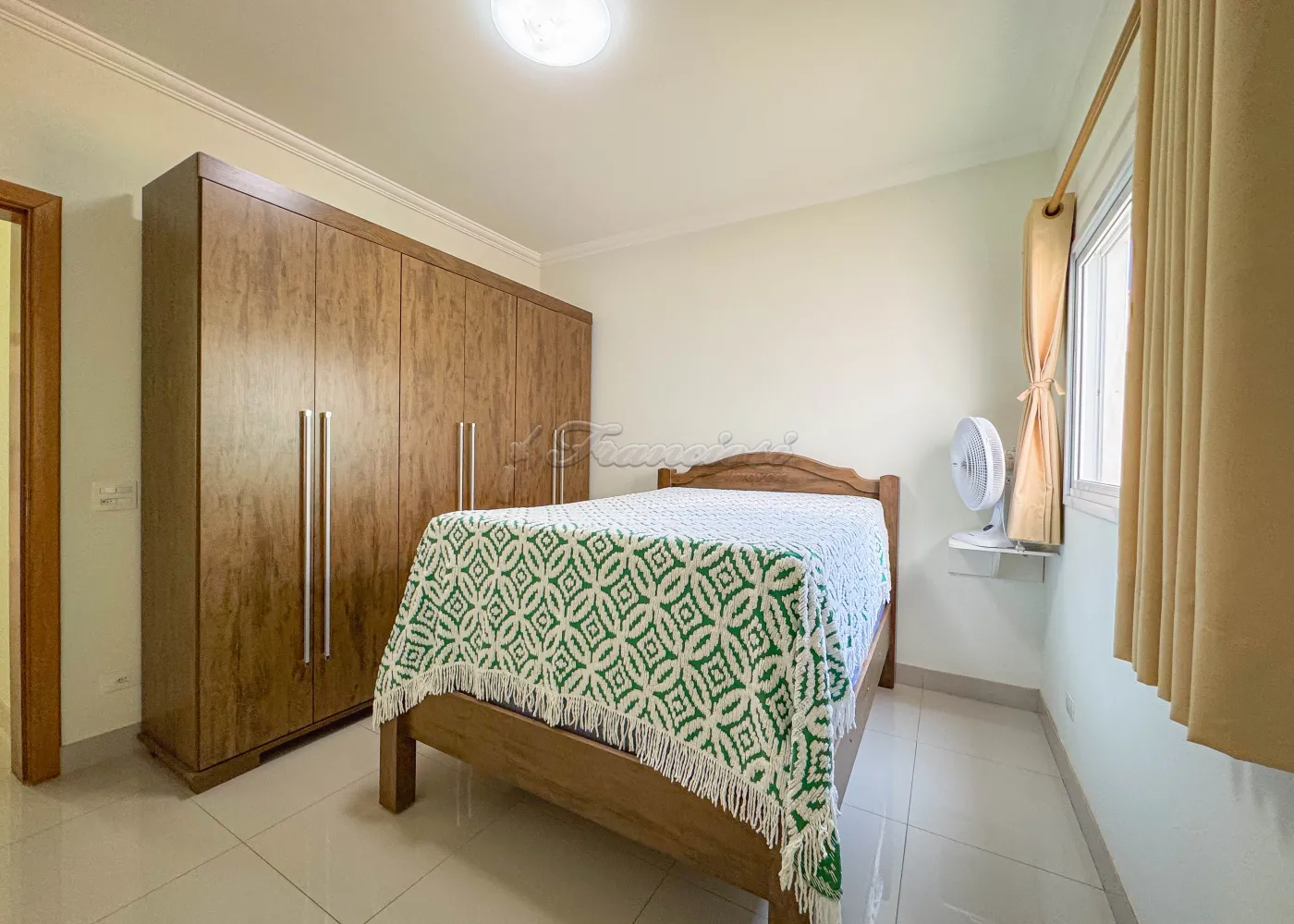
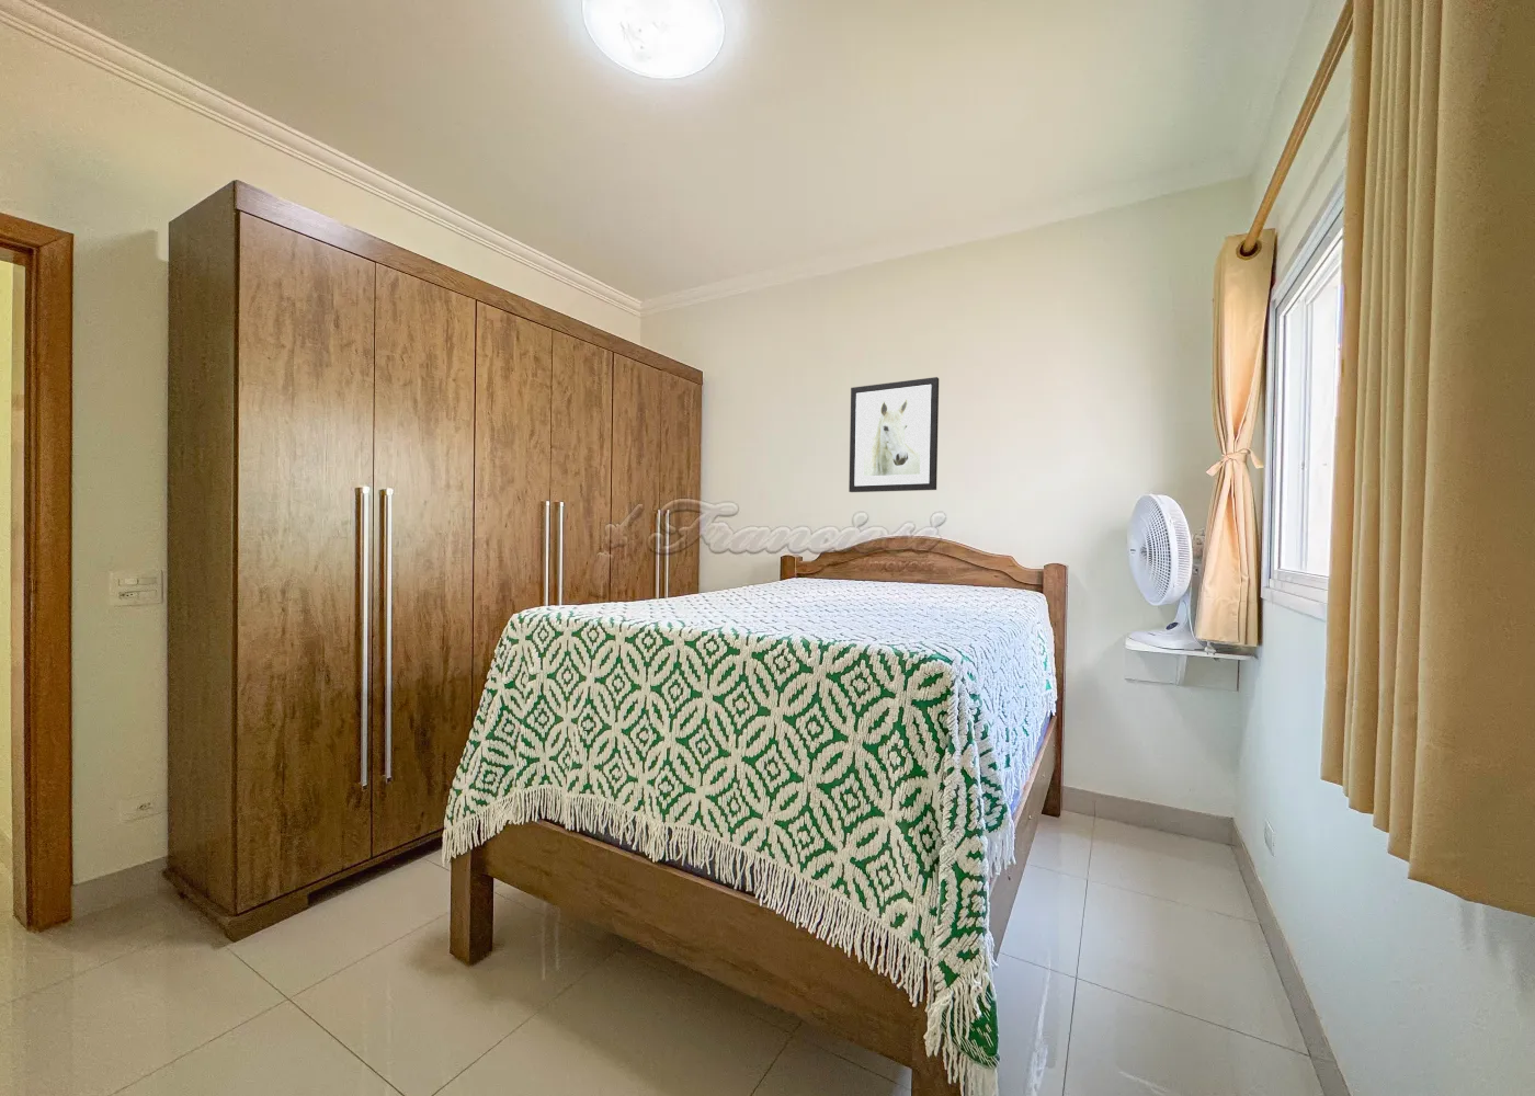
+ wall art (891, 437)
